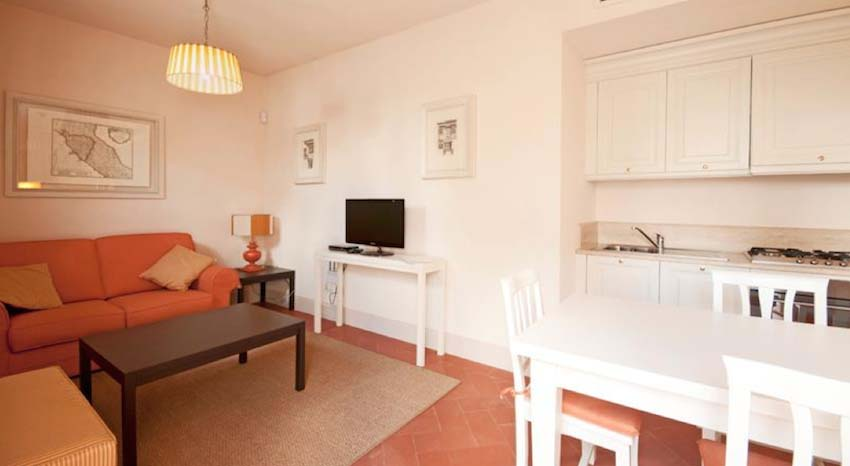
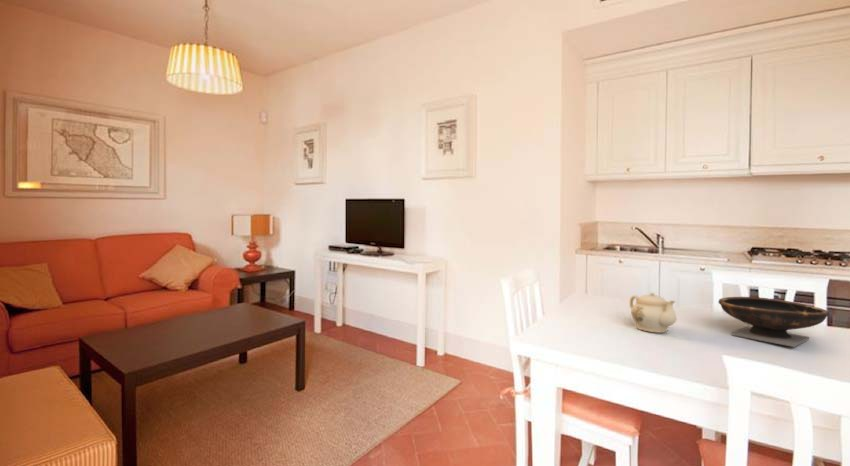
+ bowl (769, 320)
+ teapot (650, 310)
